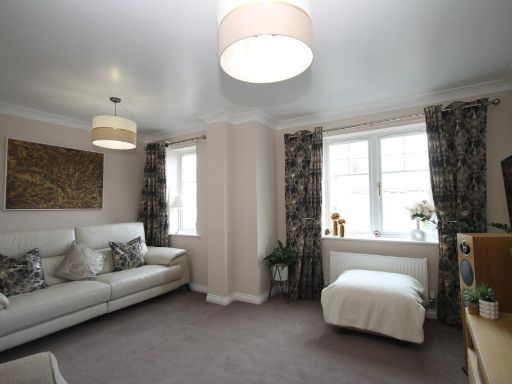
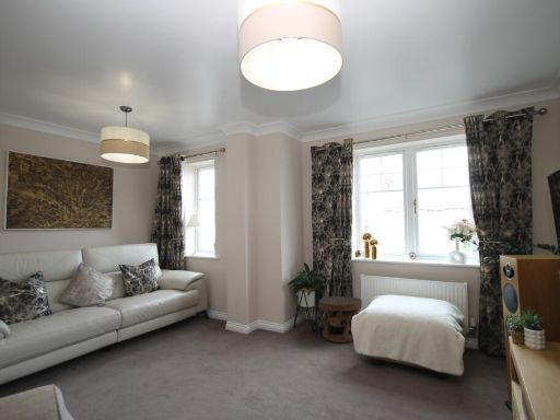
+ side table (339, 317)
